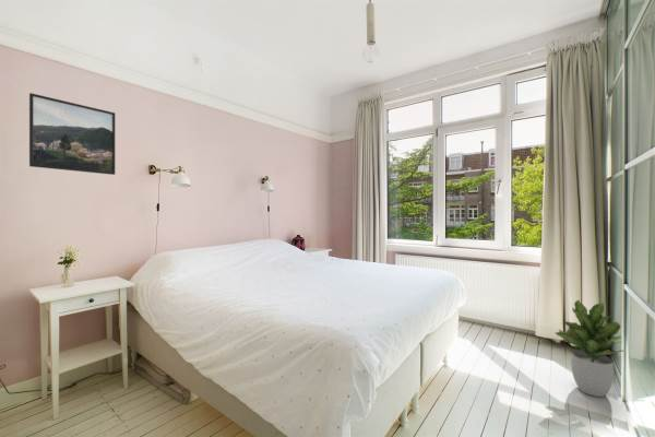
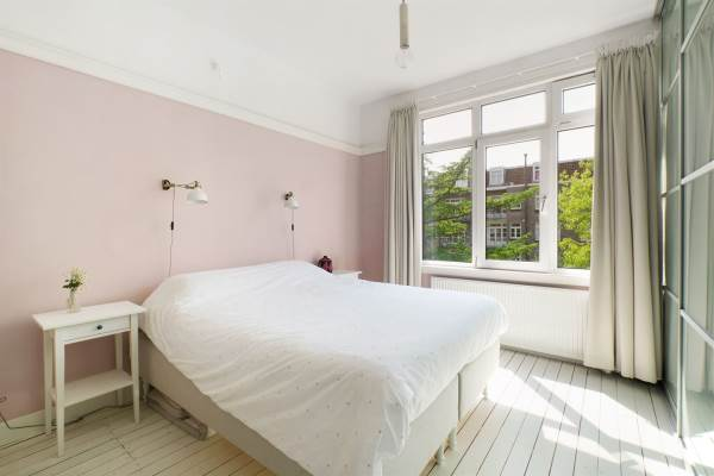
- potted plant (588, 344)
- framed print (75, 137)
